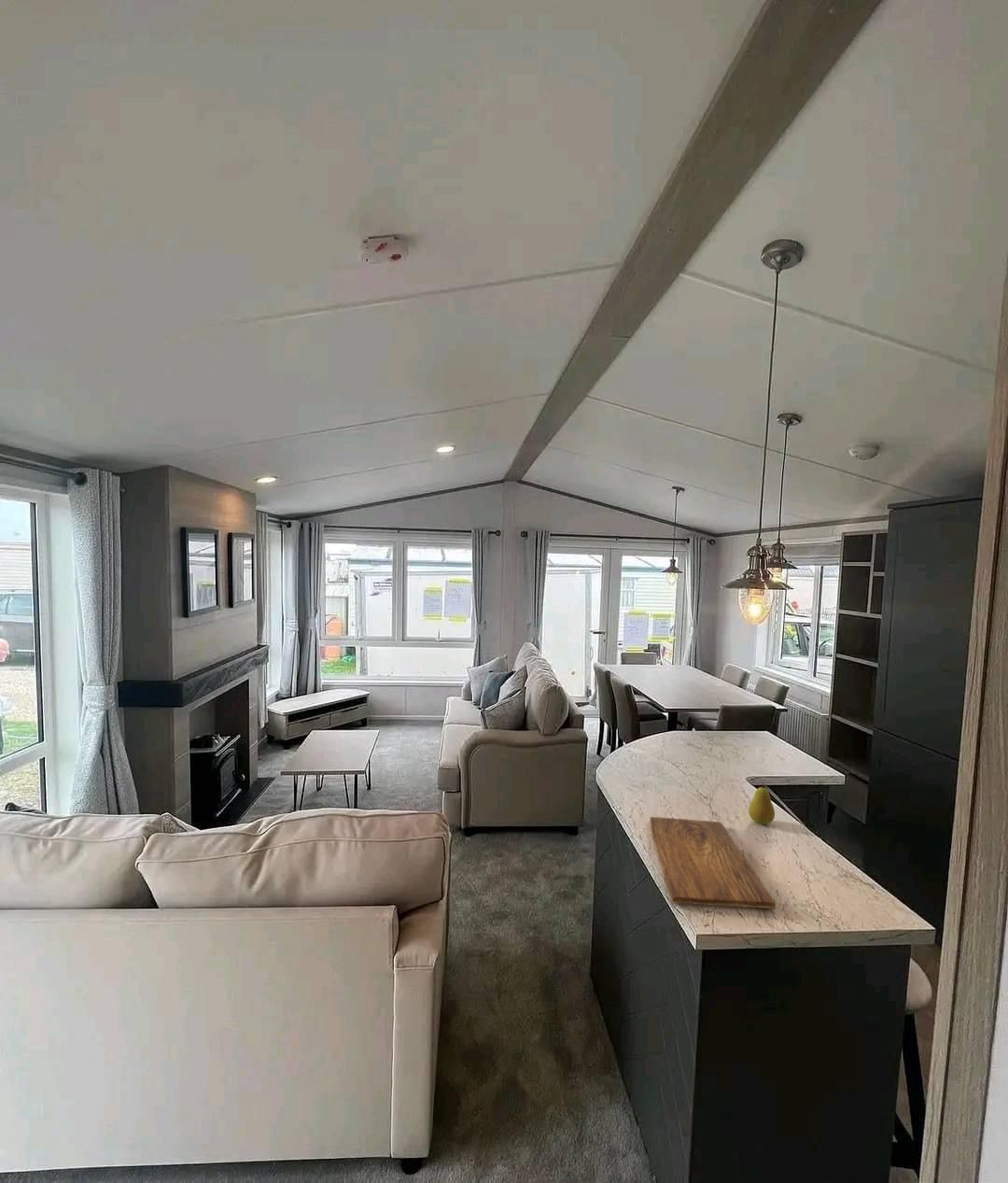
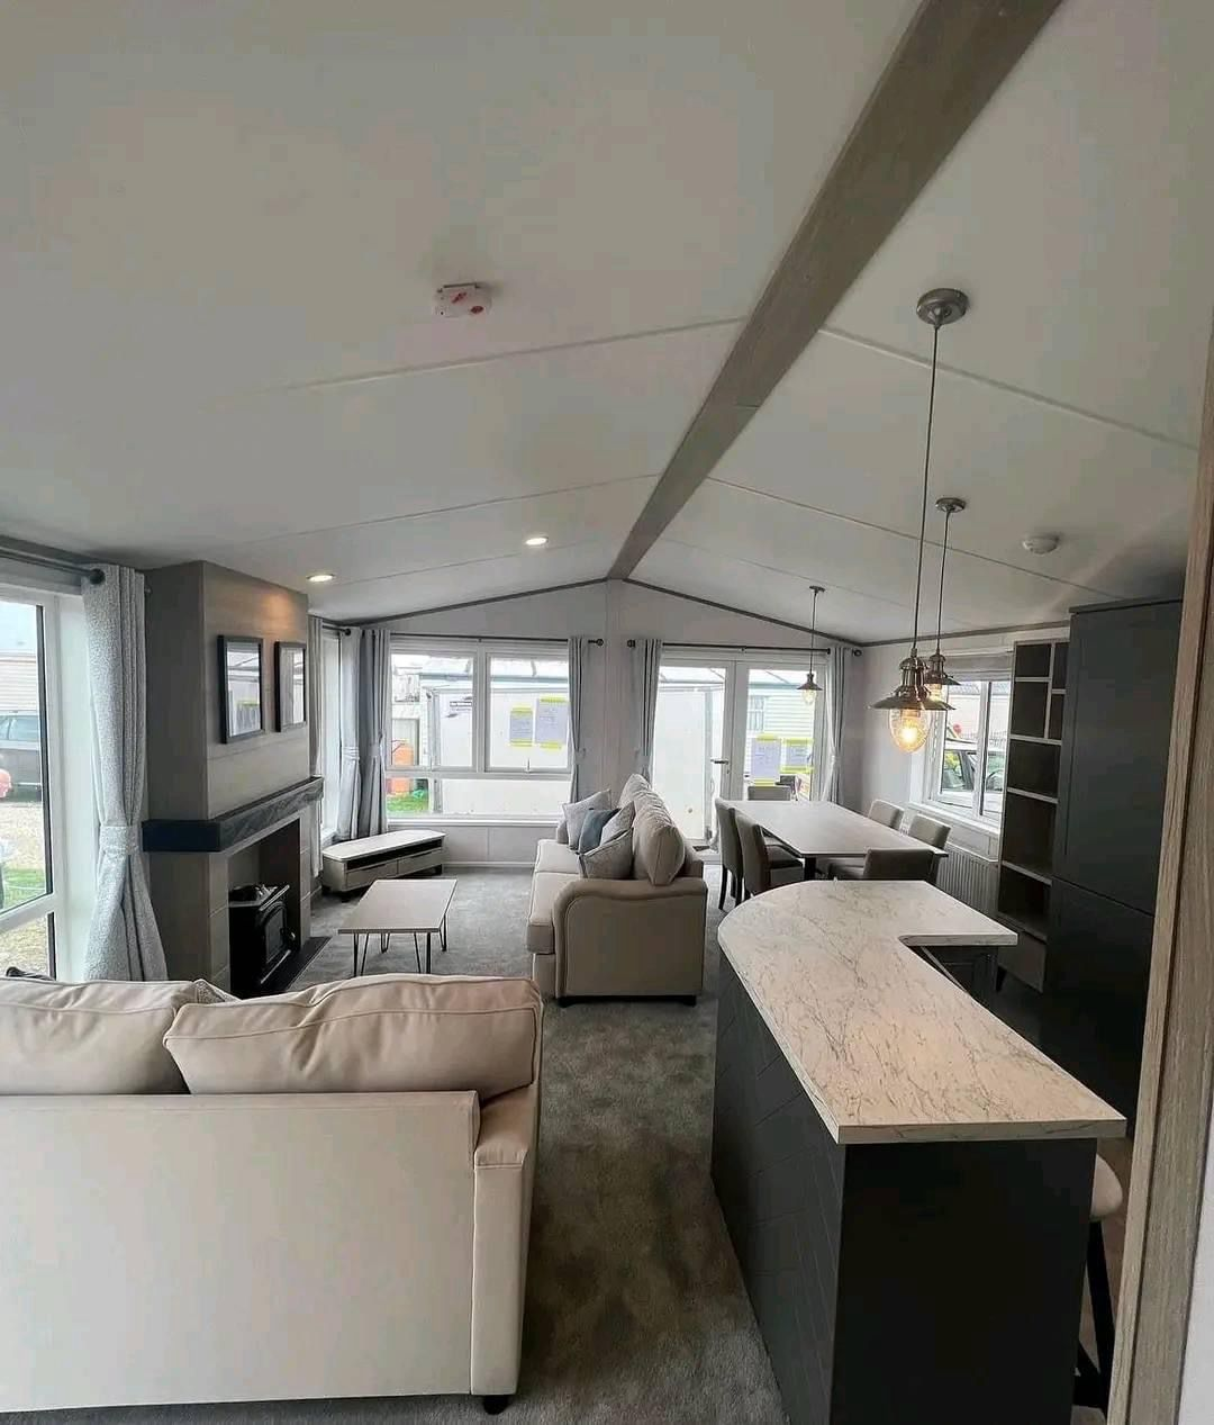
- cutting board (700, 856)
- fruit (762, 802)
